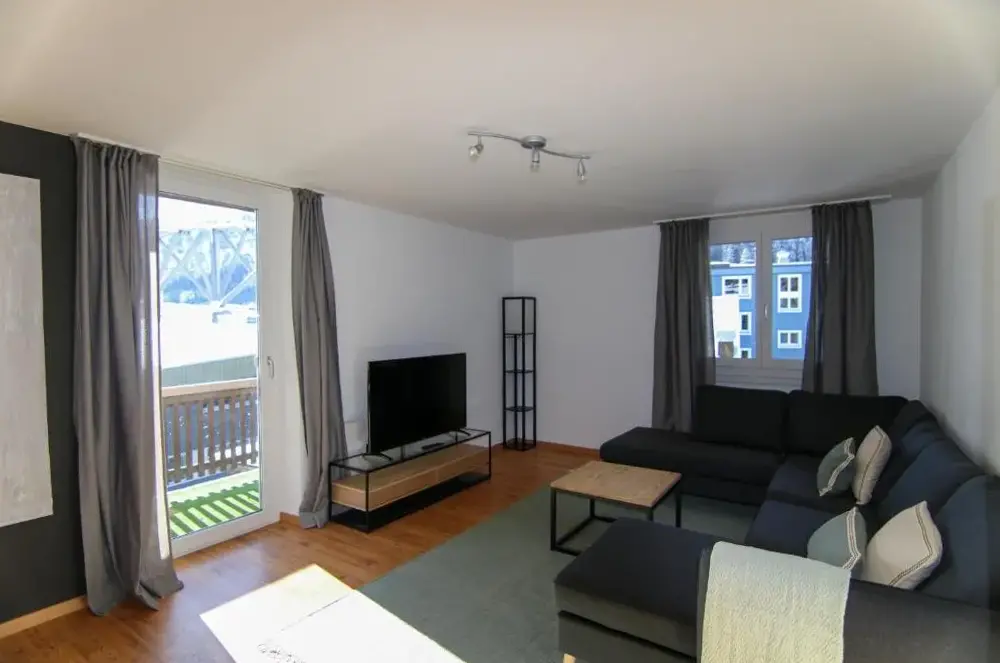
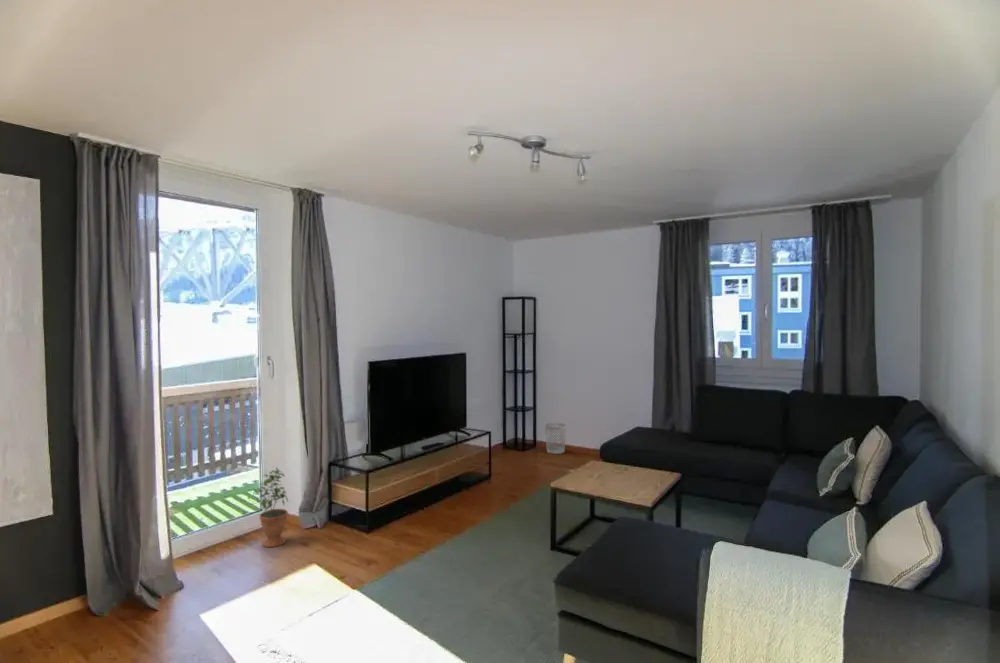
+ potted plant (270, 505)
+ wastebasket (555, 438)
